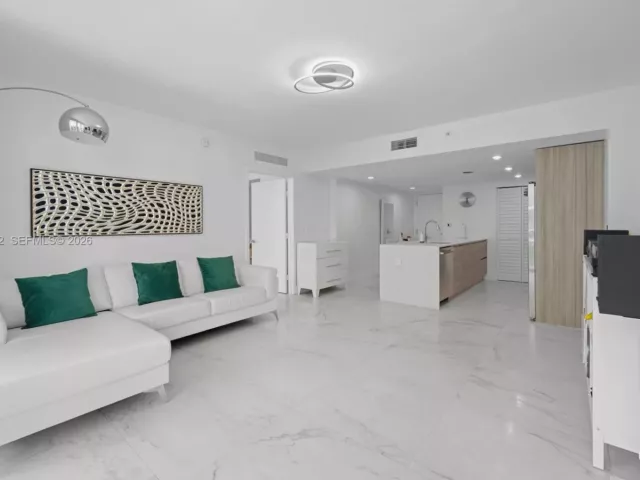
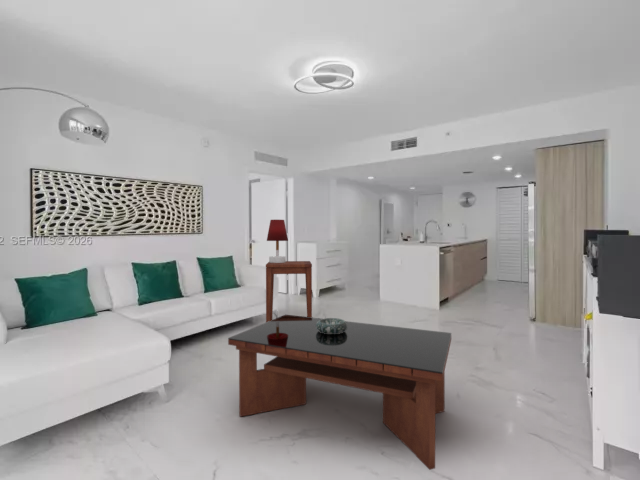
+ table lamp (277, 240)
+ coffee table (342, 374)
+ side table (272, 294)
+ decorative bowl (331, 325)
